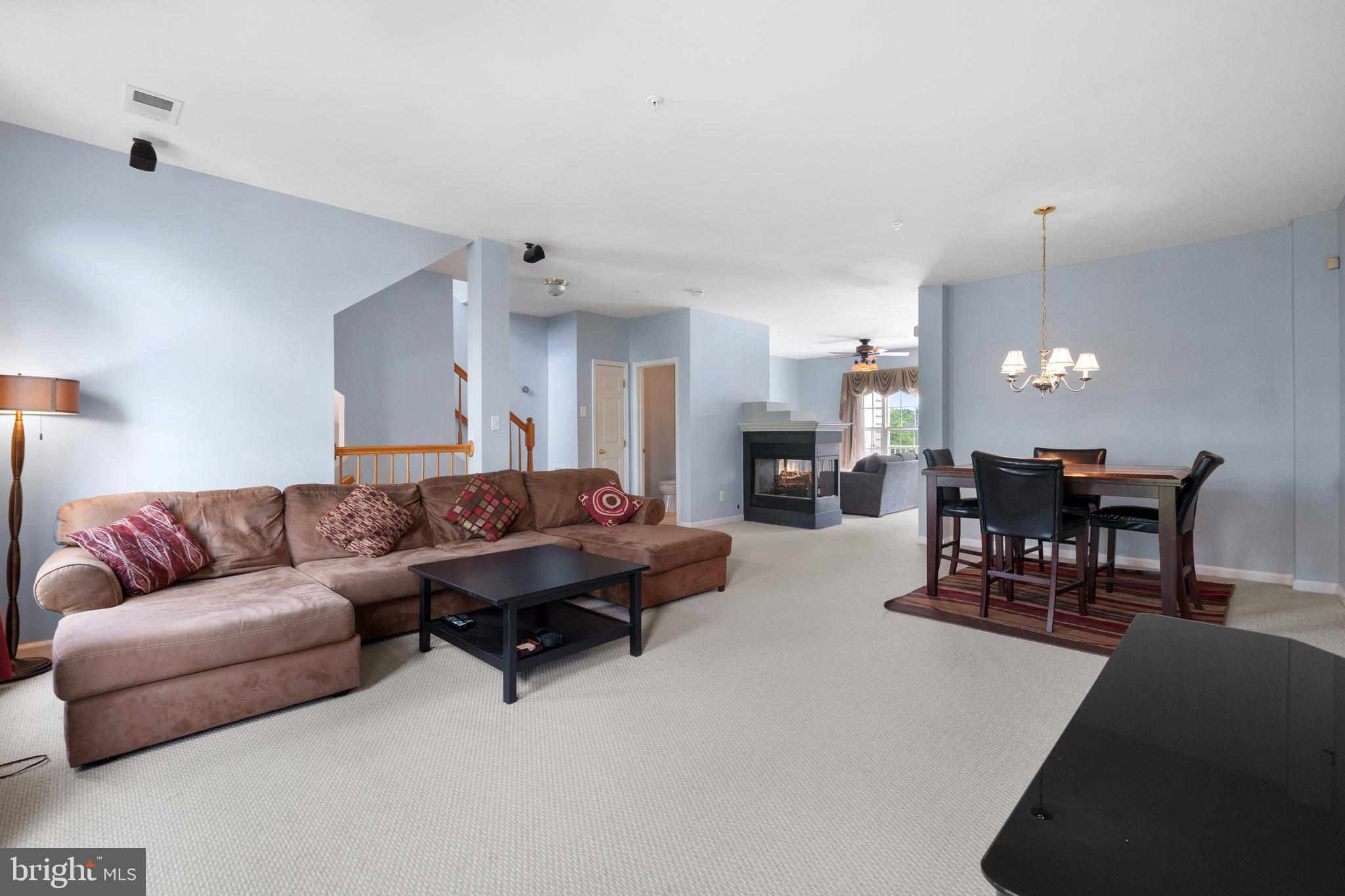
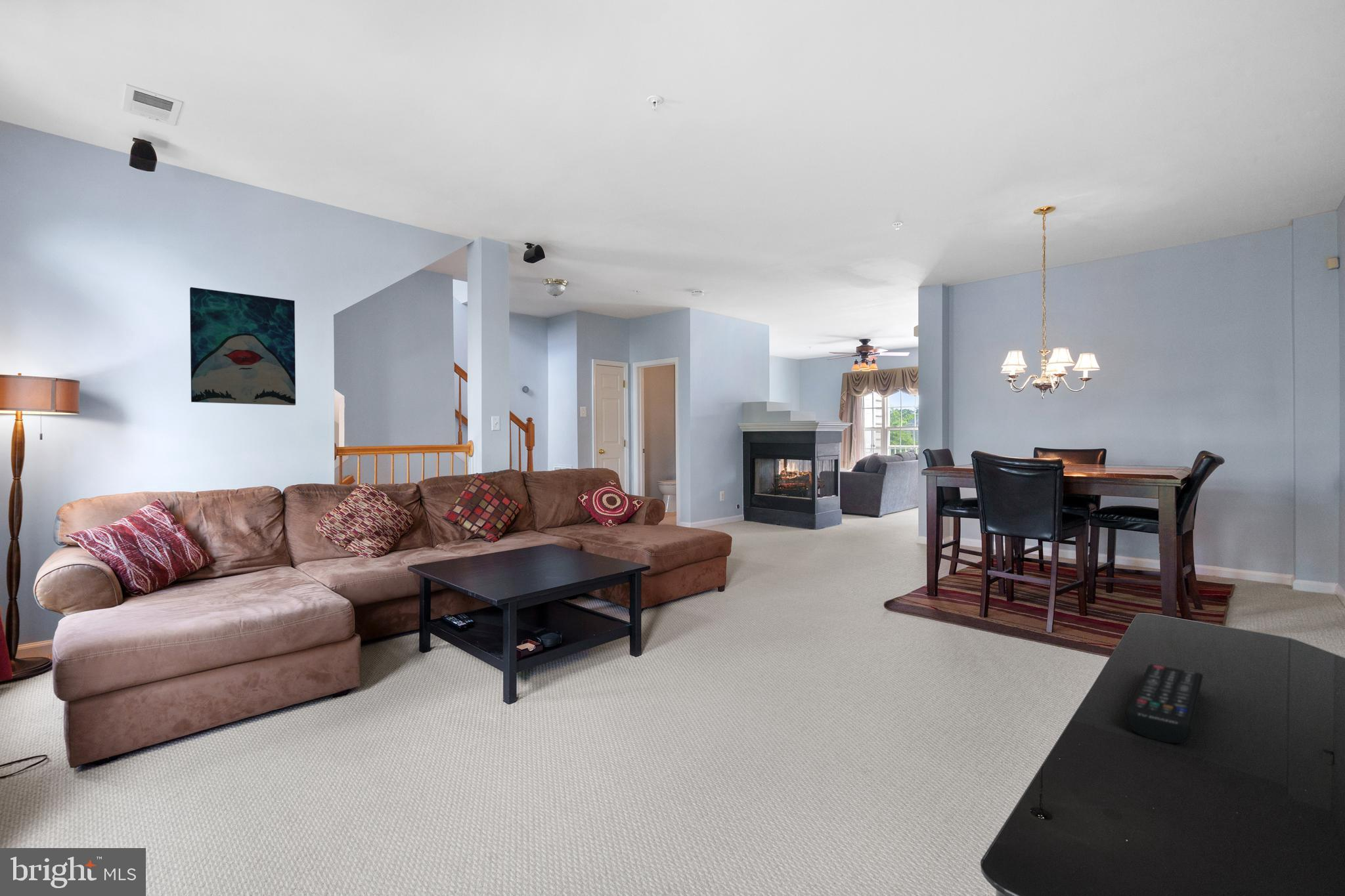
+ remote control (1167, 699)
+ wall art (245, 349)
